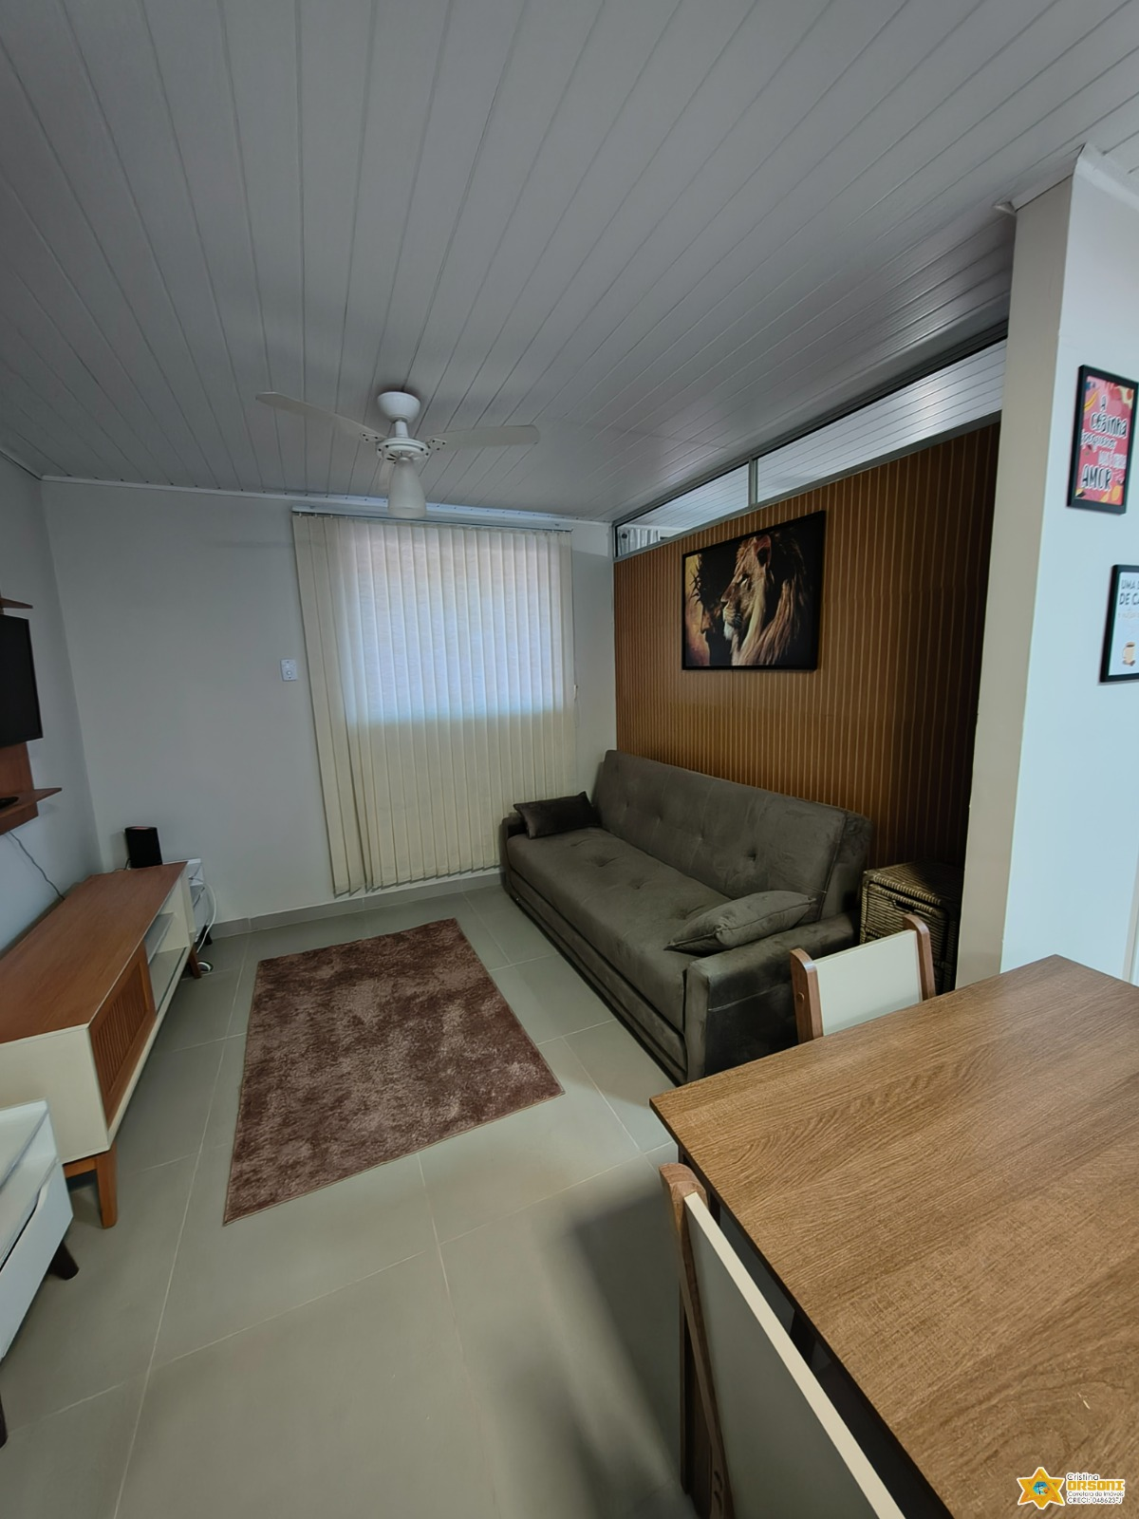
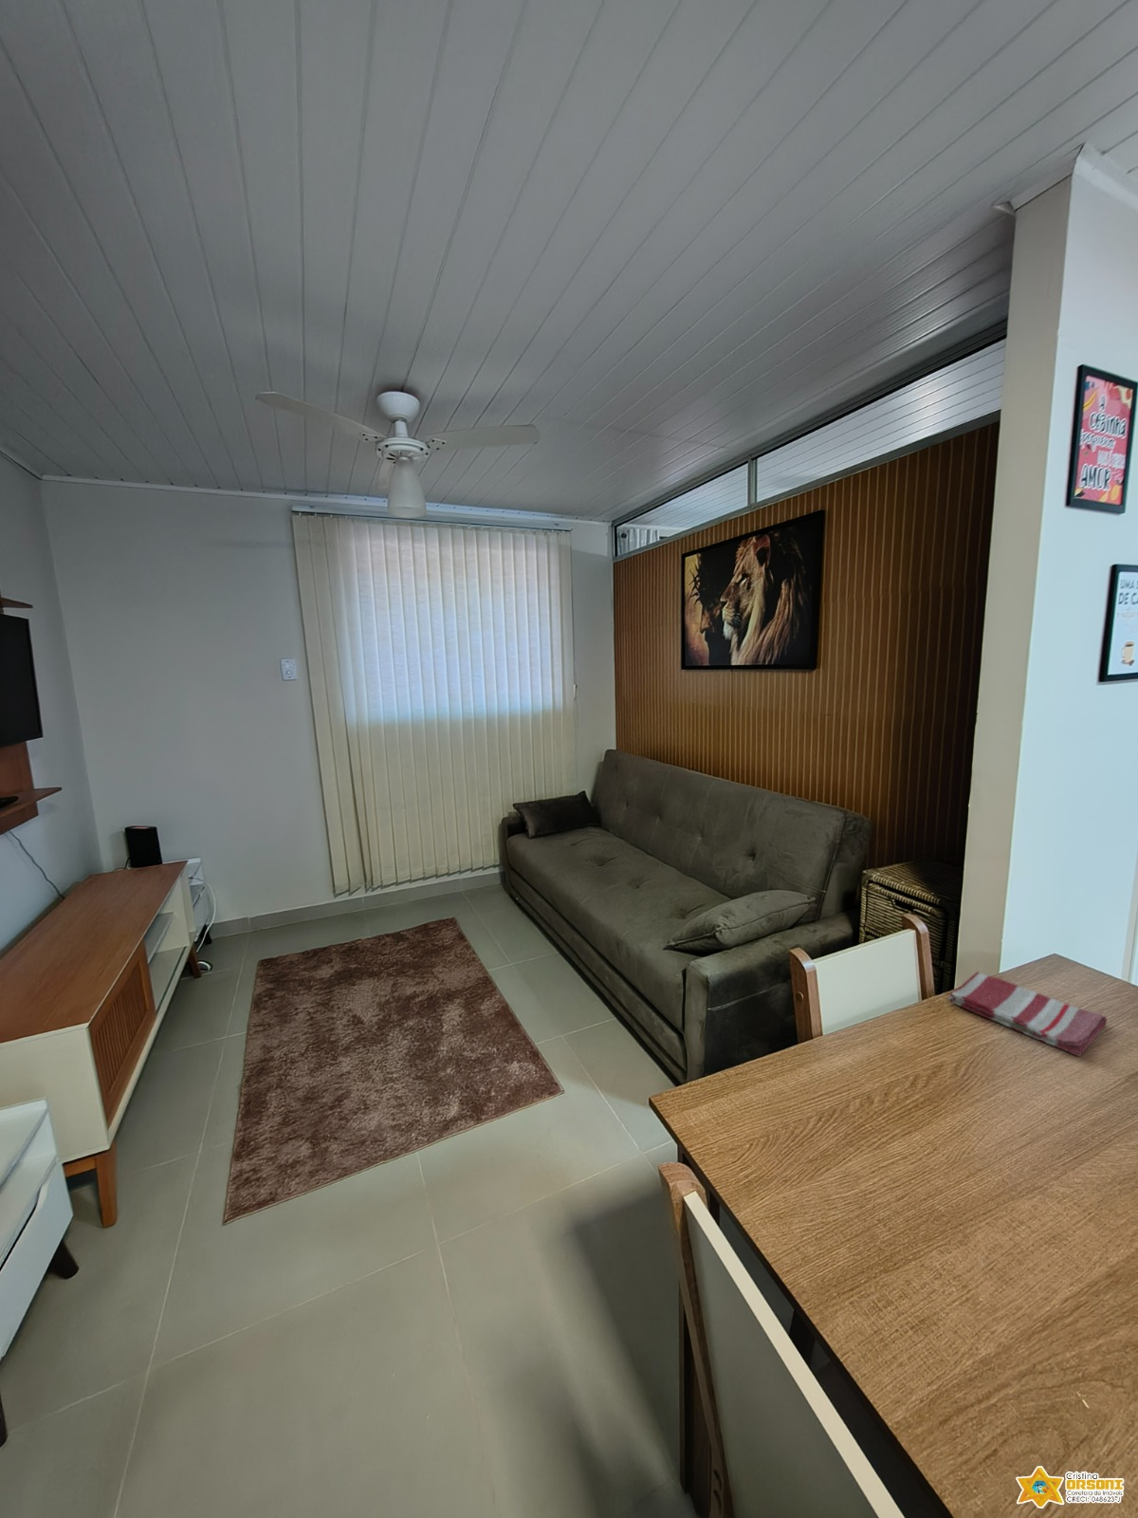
+ dish towel (1024, 1006)
